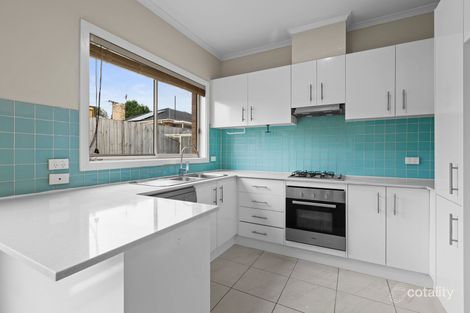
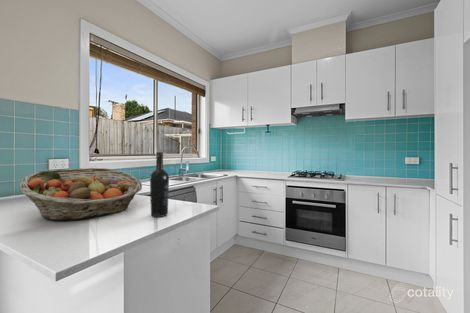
+ fruit basket (88, 190)
+ wine bottle (159, 183)
